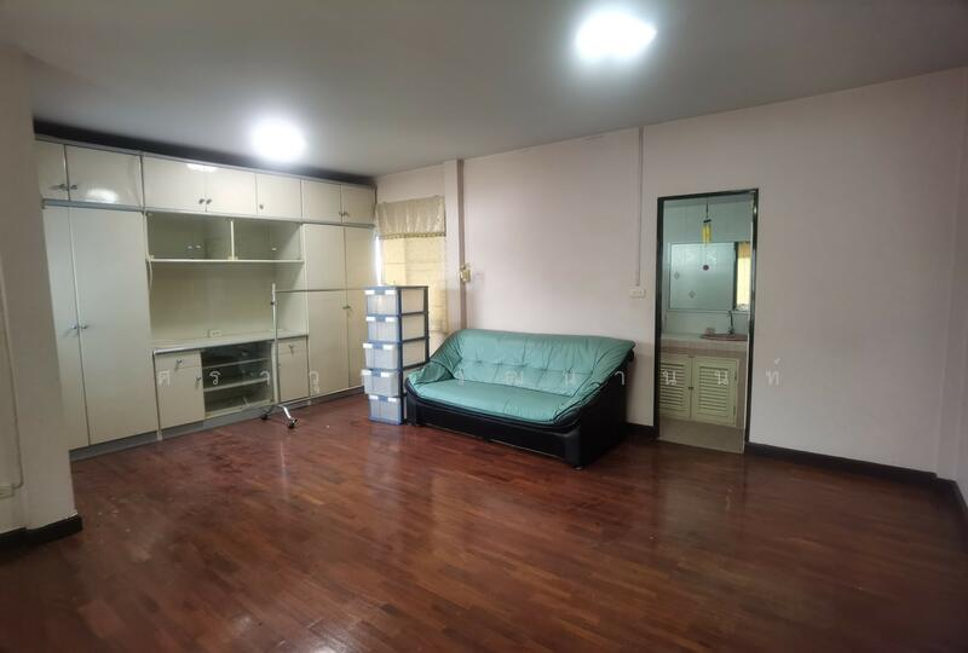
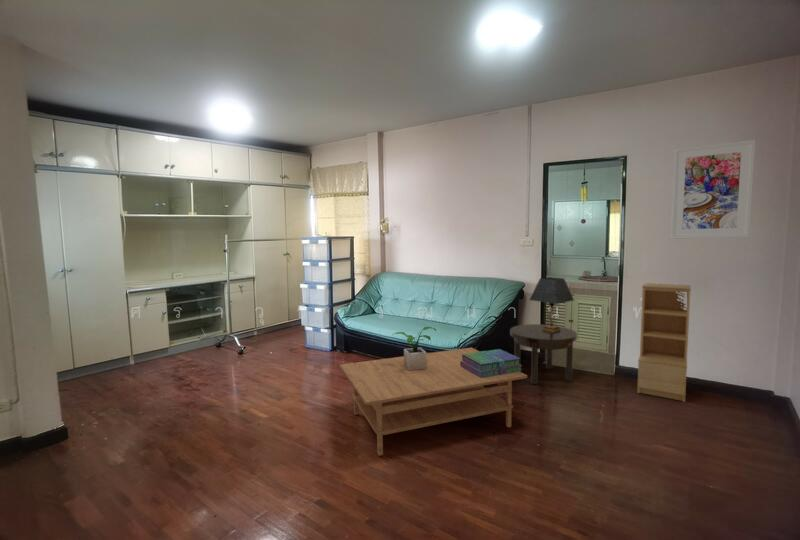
+ stack of books (490, 361)
+ side table (546, 355)
+ potted plant (417, 348)
+ coffee table (429, 395)
+ table lamp (551, 304)
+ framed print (710, 192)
+ bookshelf (663, 339)
